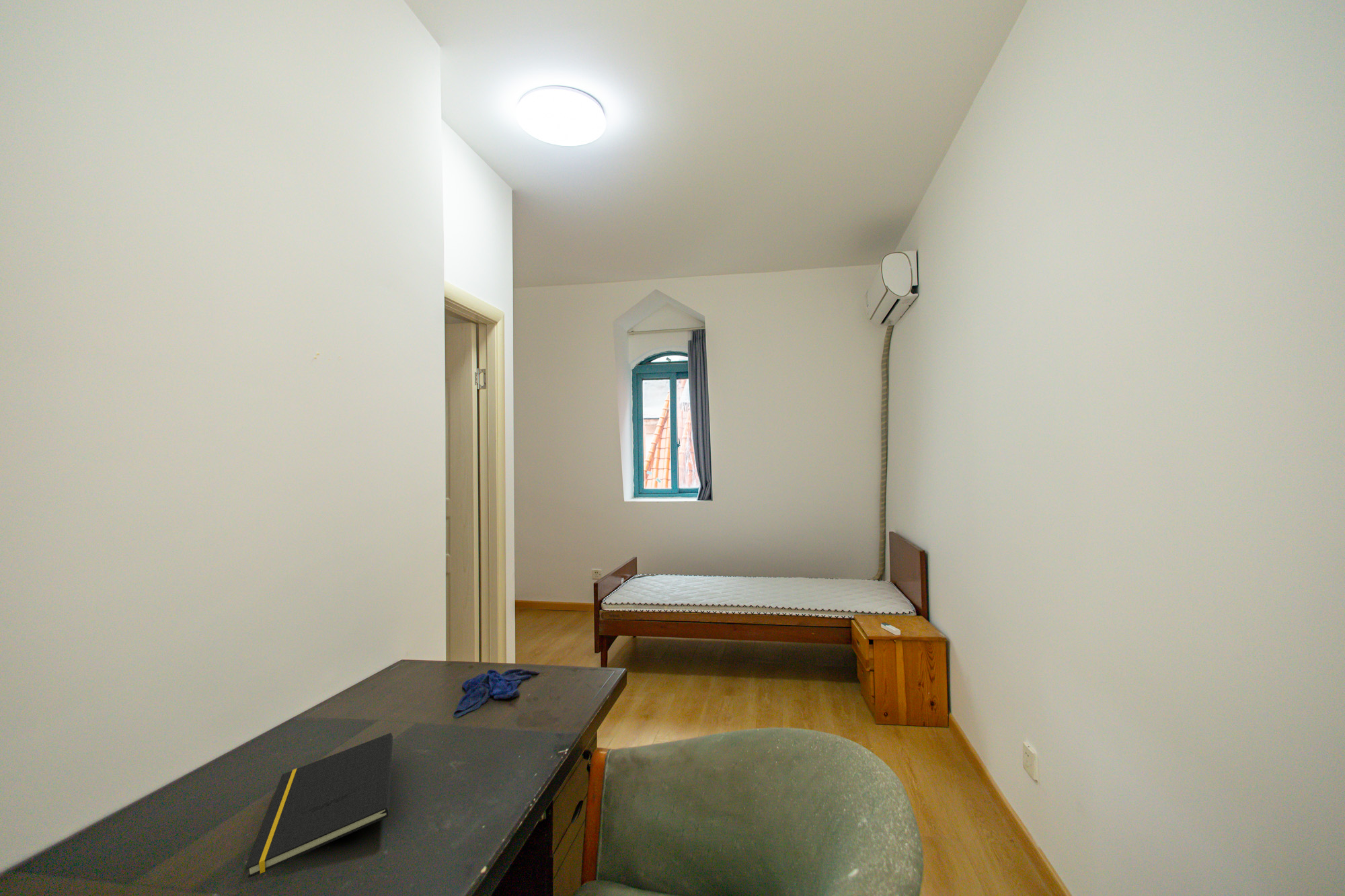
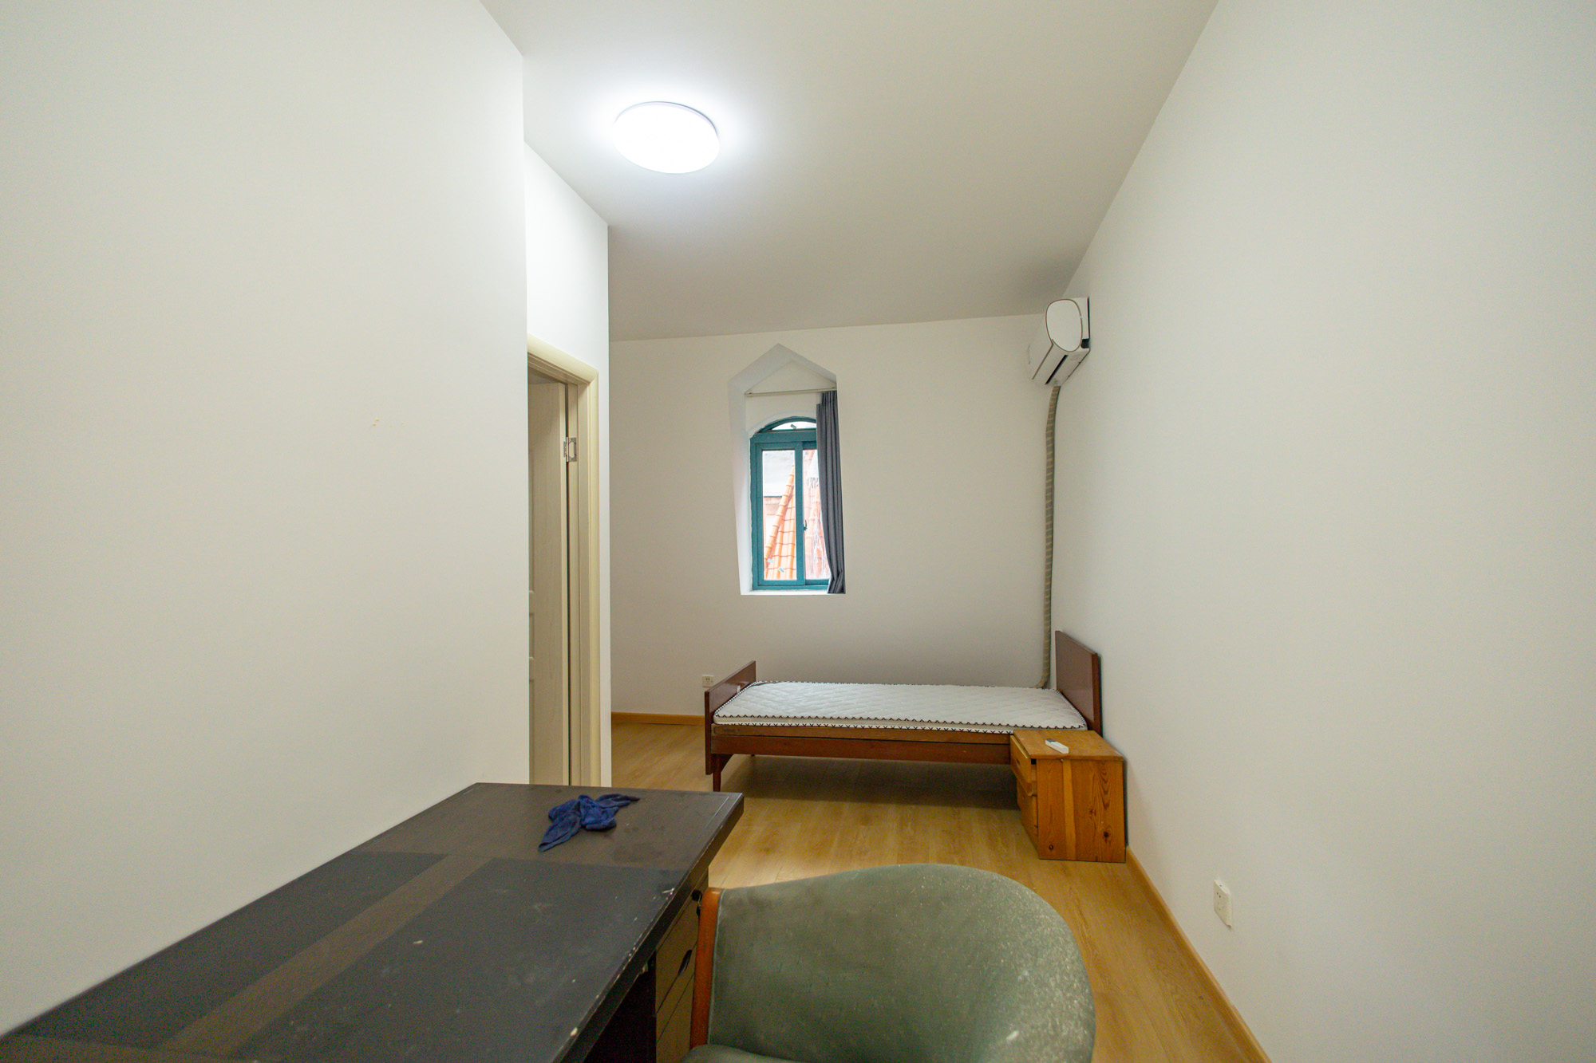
- notepad (331, 794)
